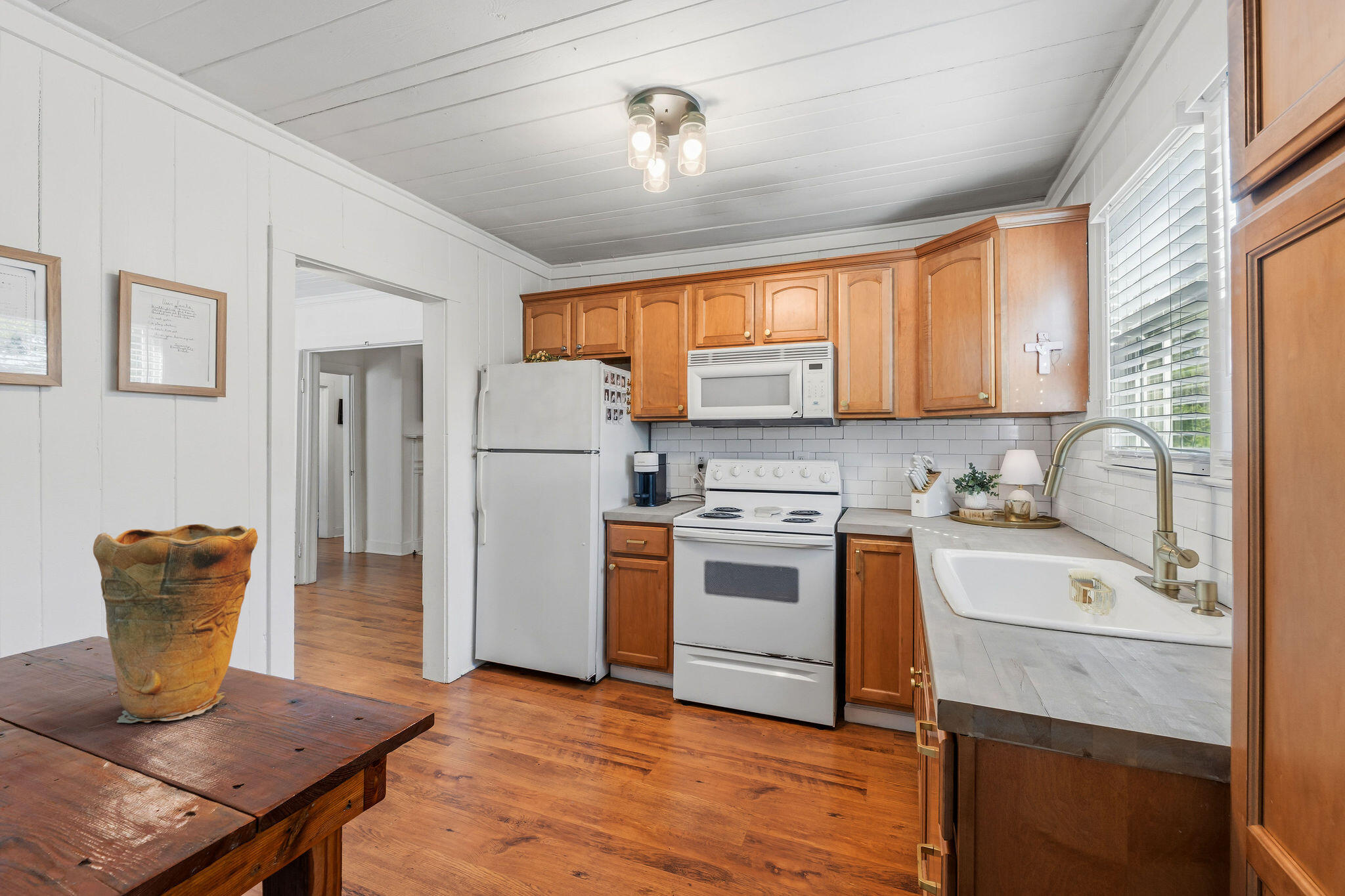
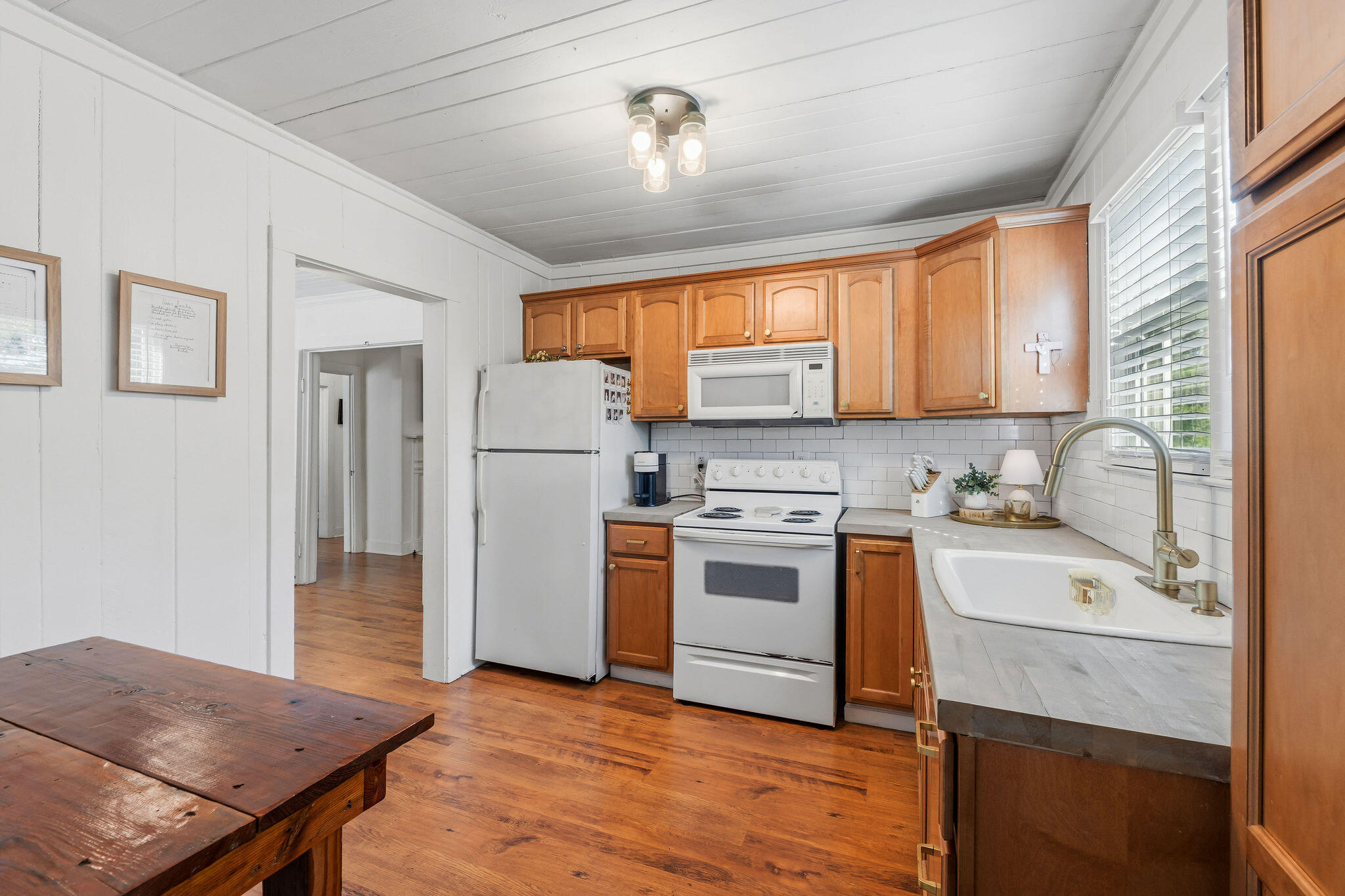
- vase (185, 616)
